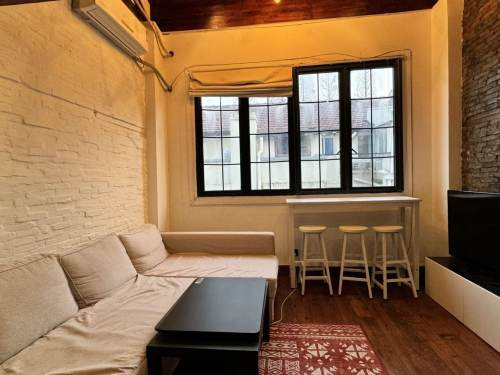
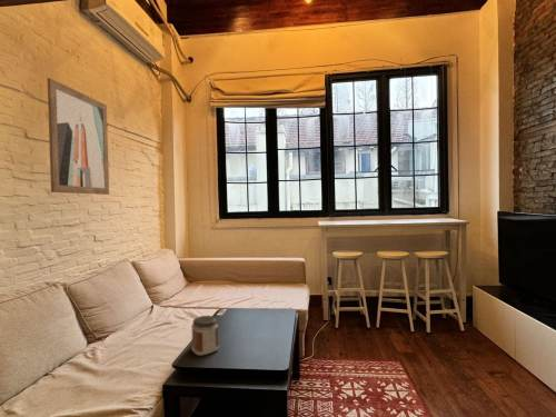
+ wall art (81, 143)
+ jar (205, 334)
